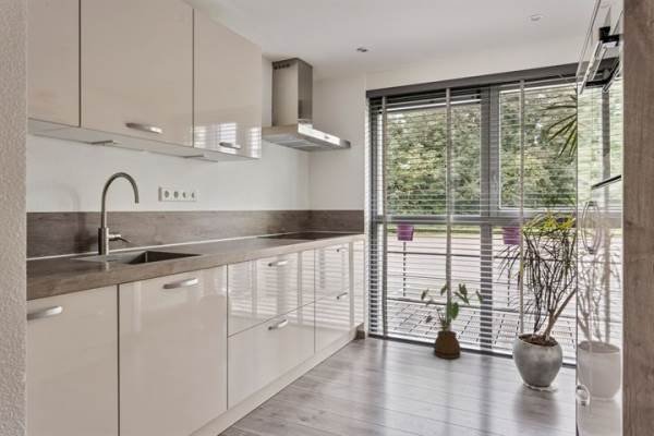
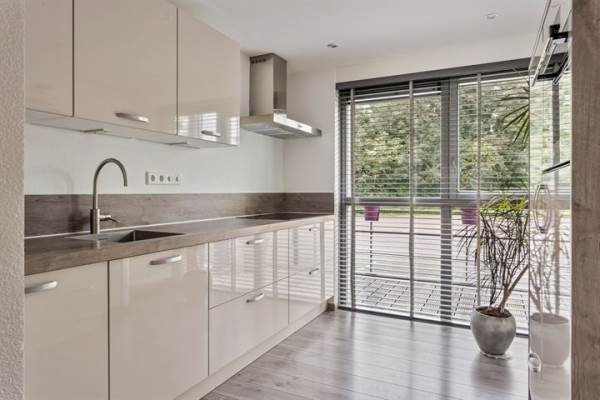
- house plant (450, 320)
